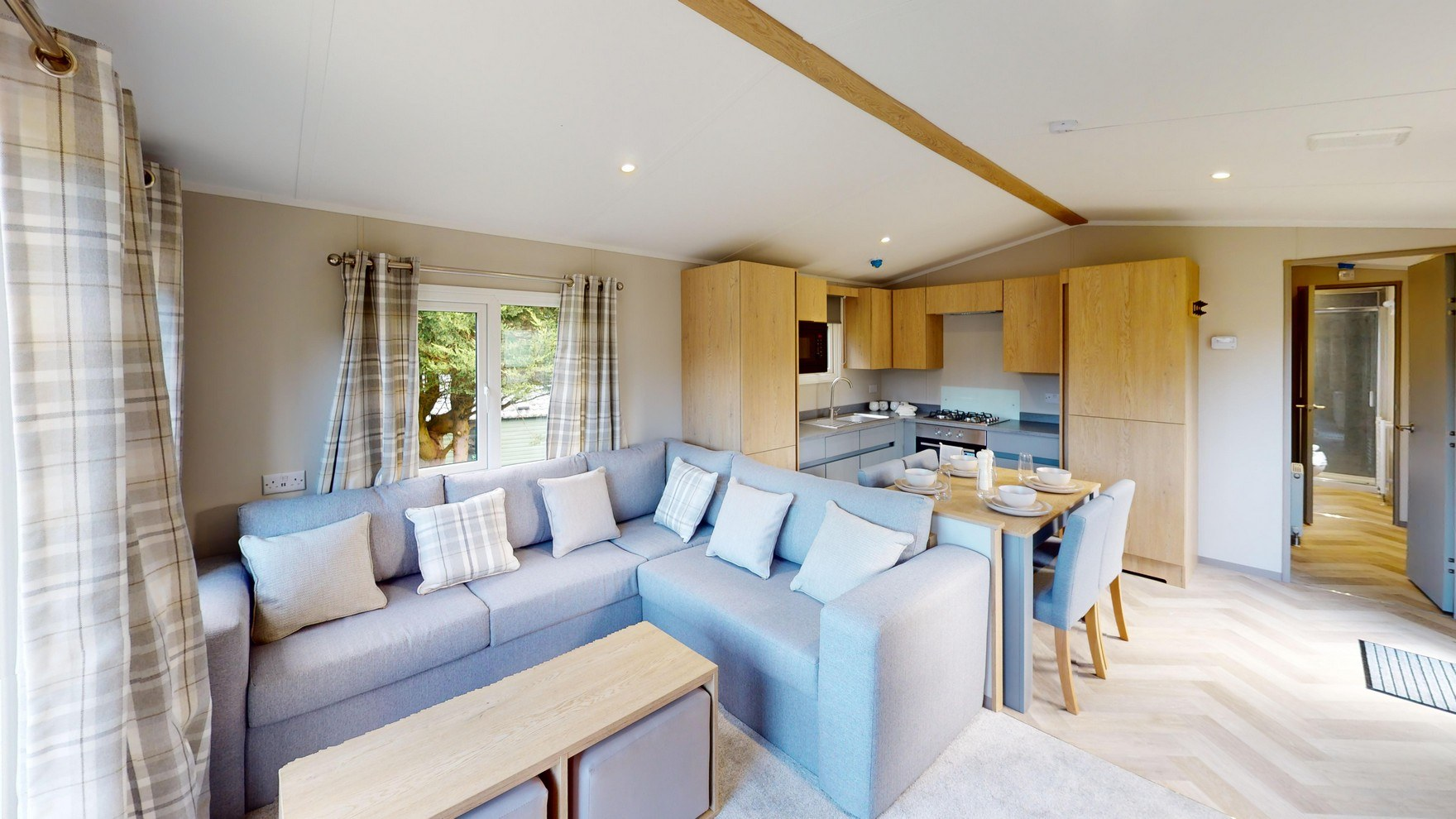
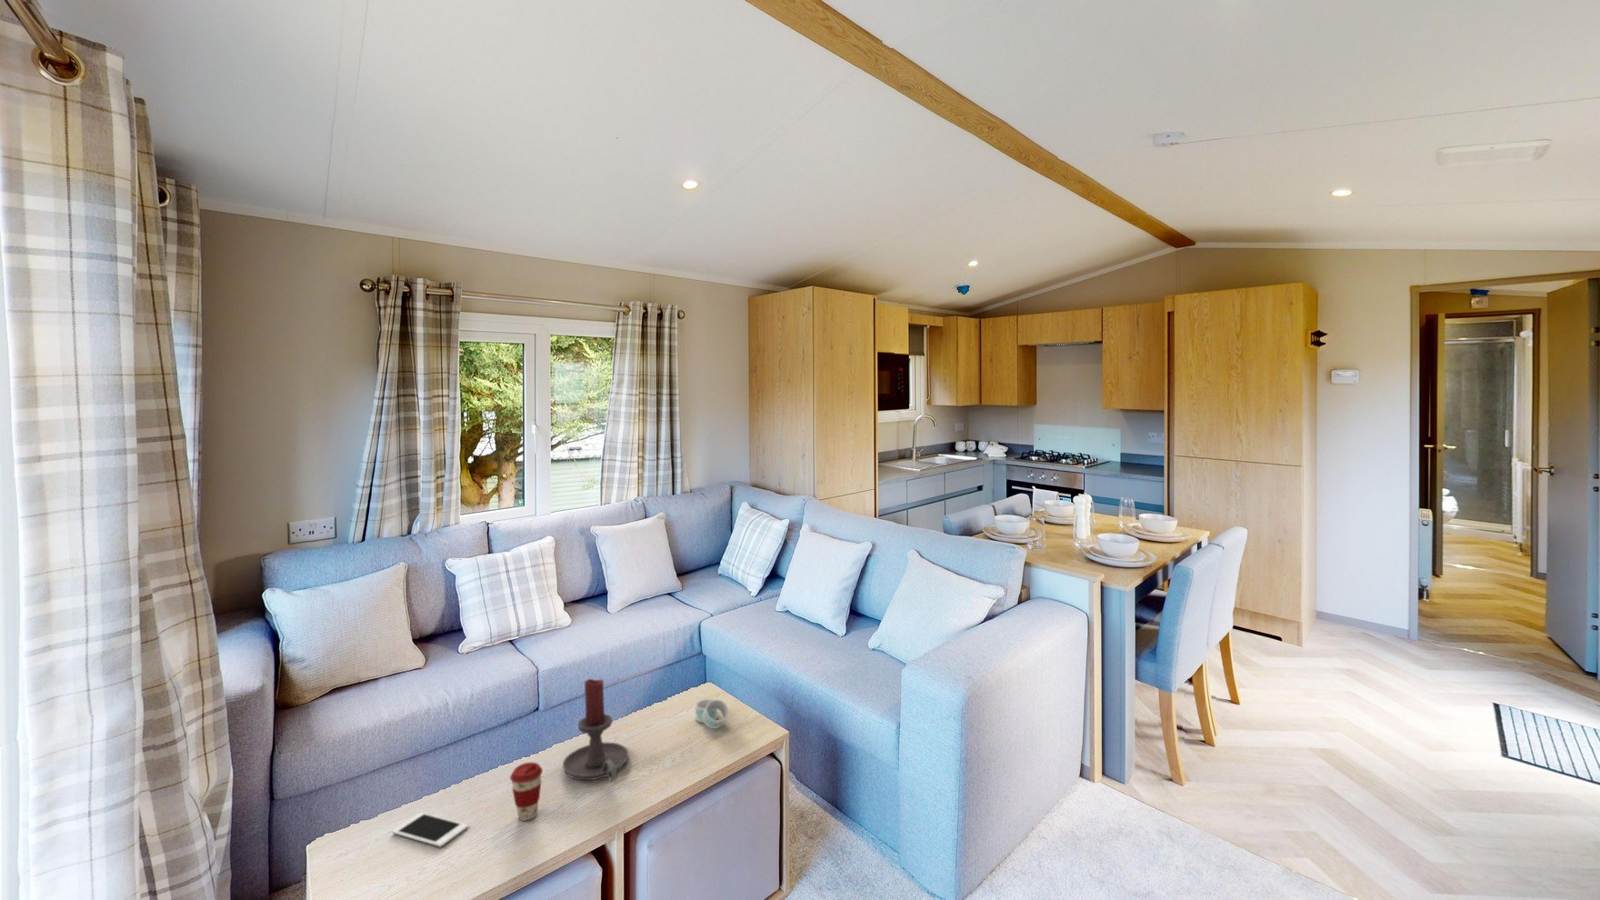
+ candle holder (598, 725)
+ cell phone (430, 829)
+ coffee cup (526, 792)
+ napkin ring (711, 709)
